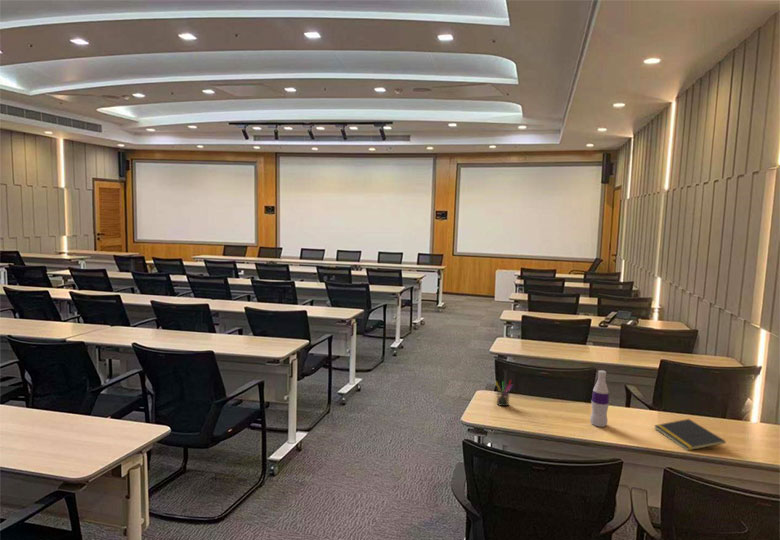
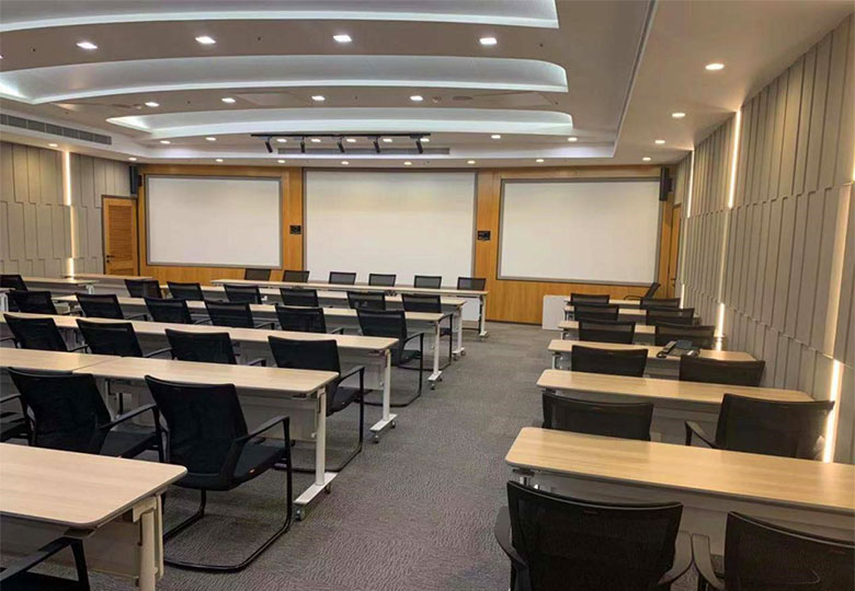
- notepad (687, 434)
- bottle (600, 397)
- pen holder (504, 391)
